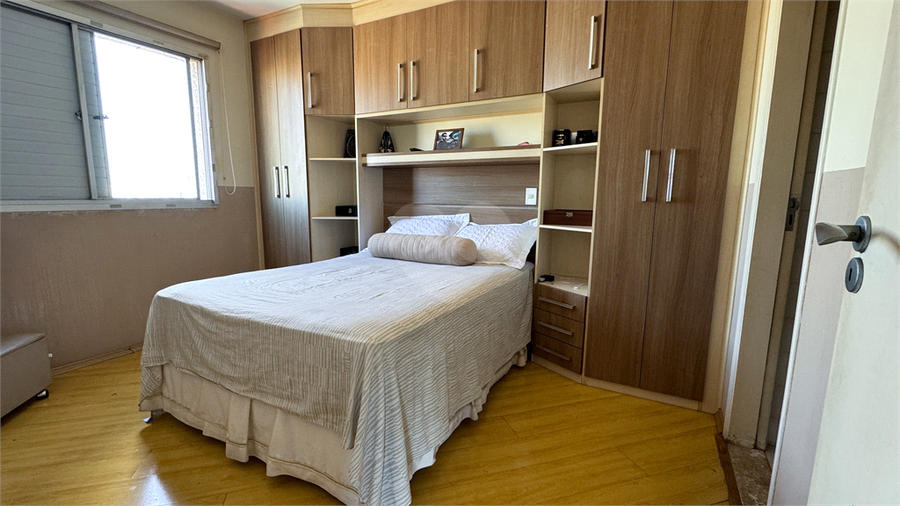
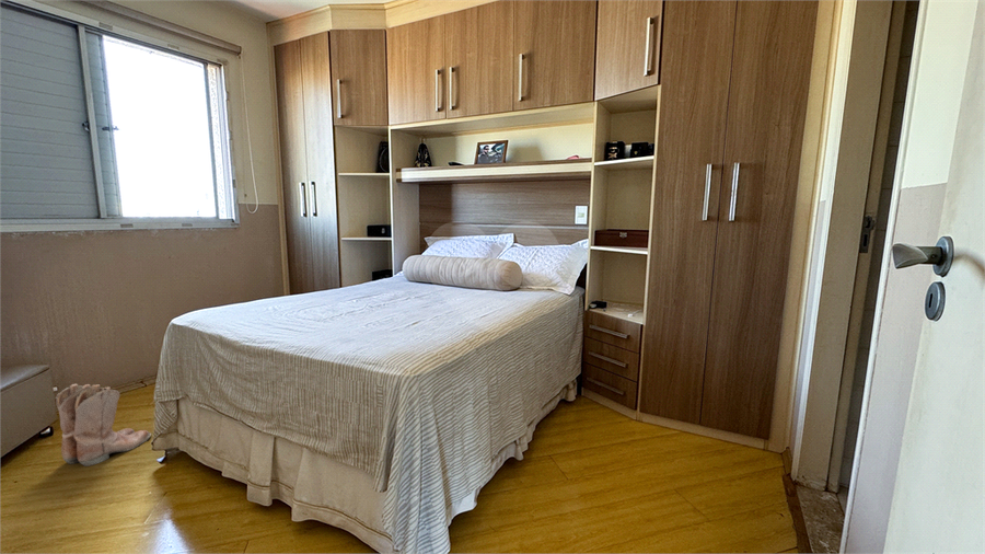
+ boots (105, 415)
